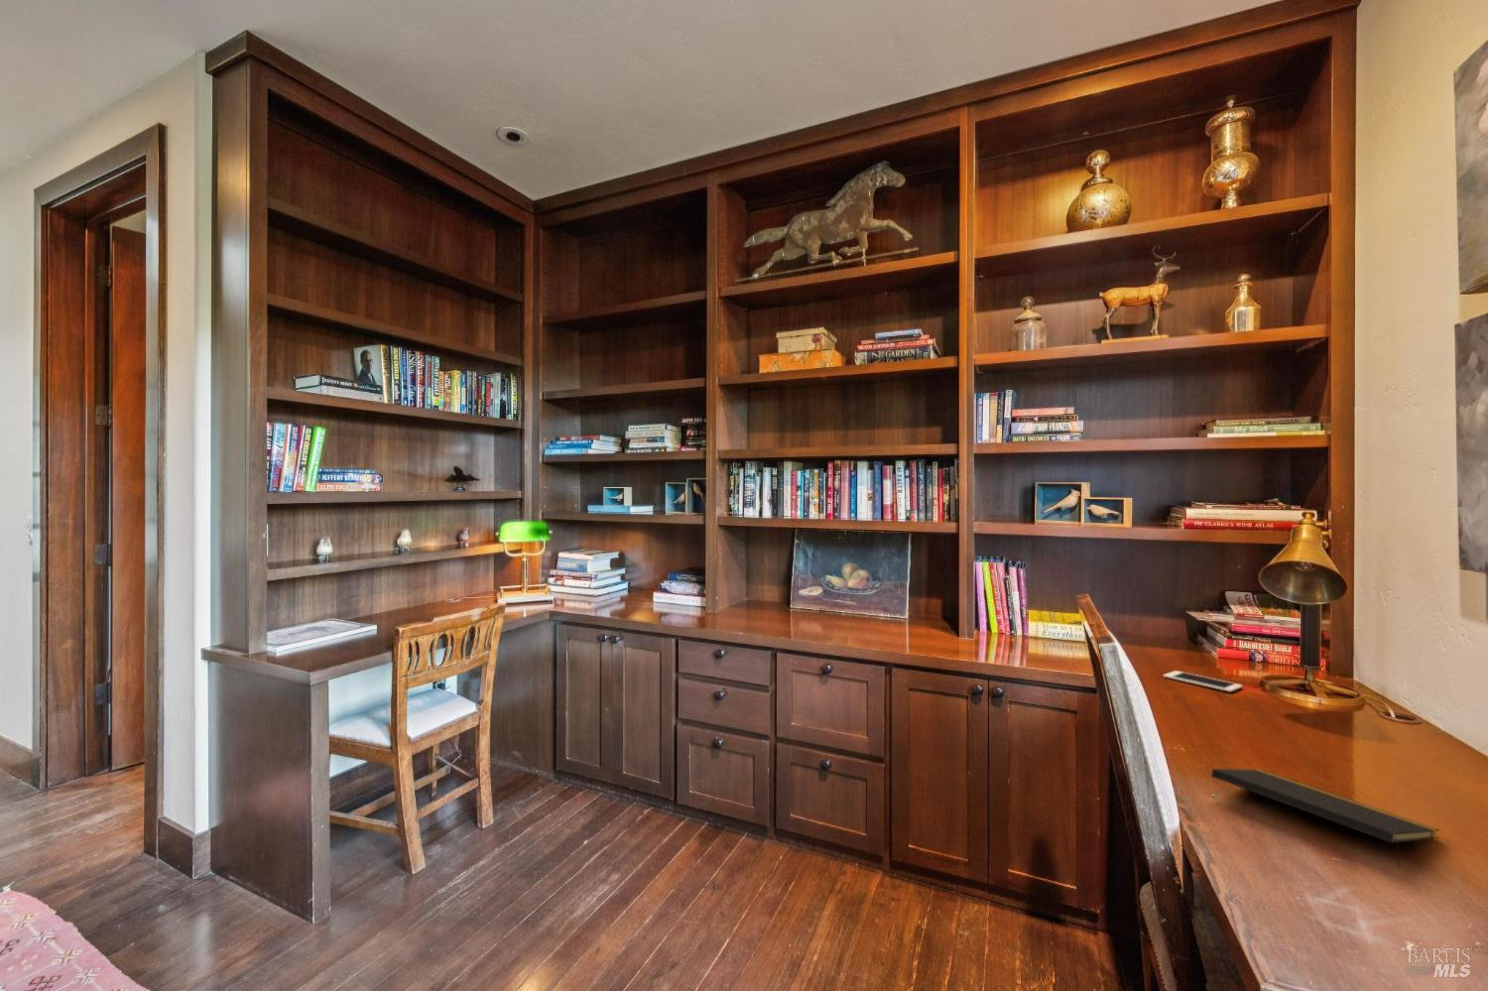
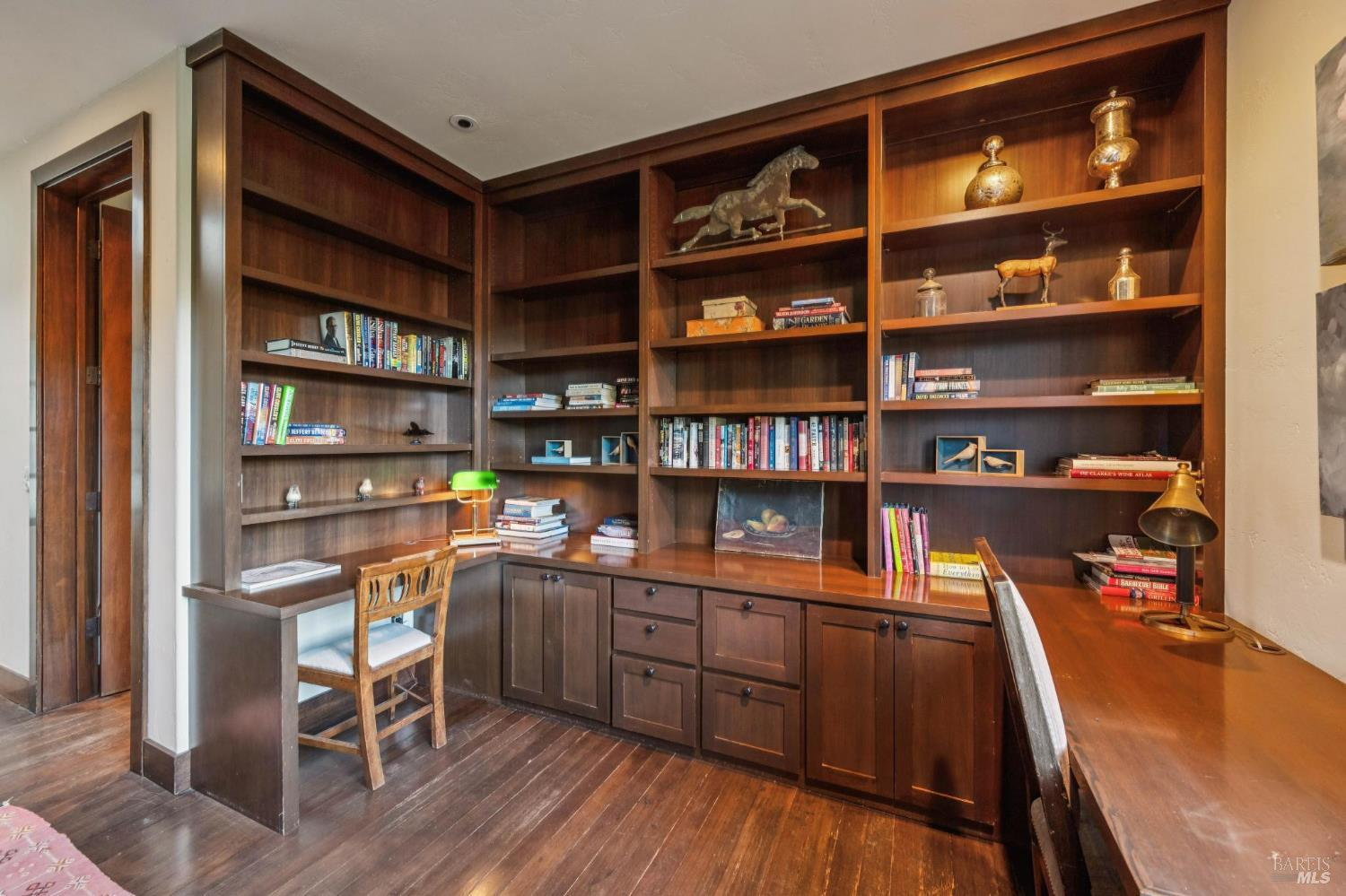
- cell phone (1202, 680)
- notepad (1318, 802)
